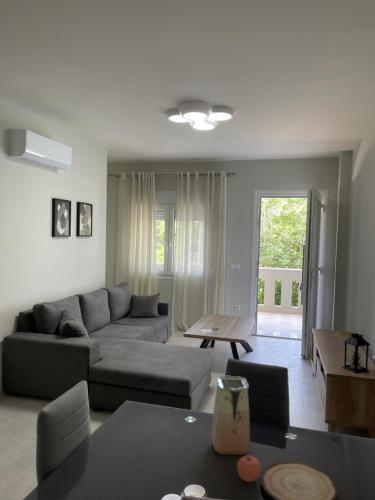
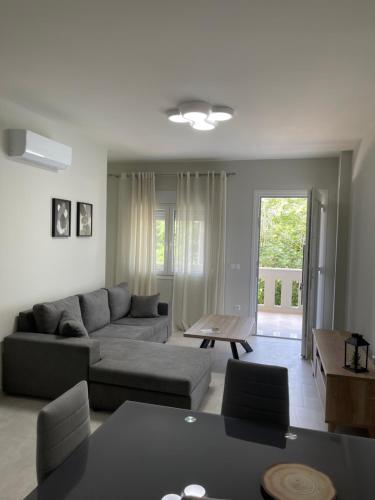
- vase (230, 413)
- apple (248, 467)
